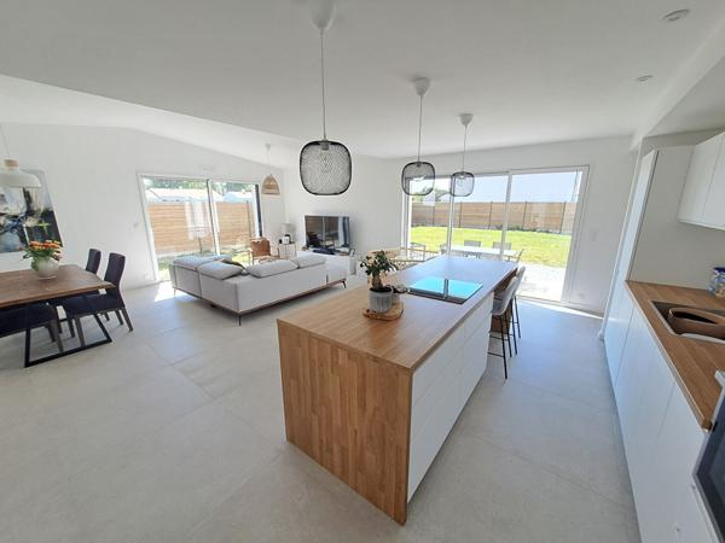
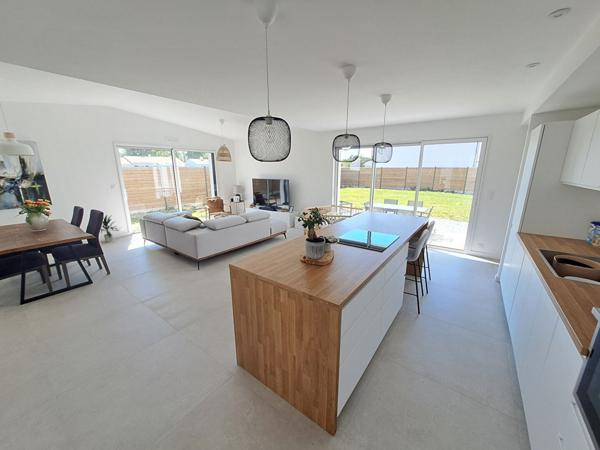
+ indoor plant (106, 228)
